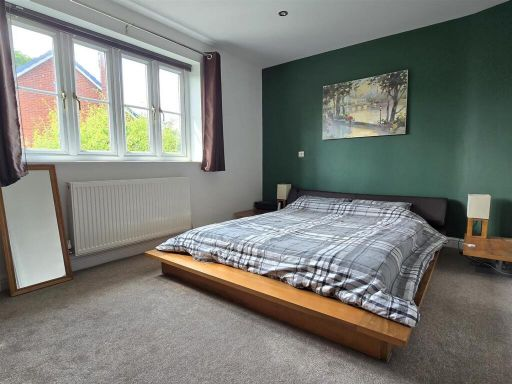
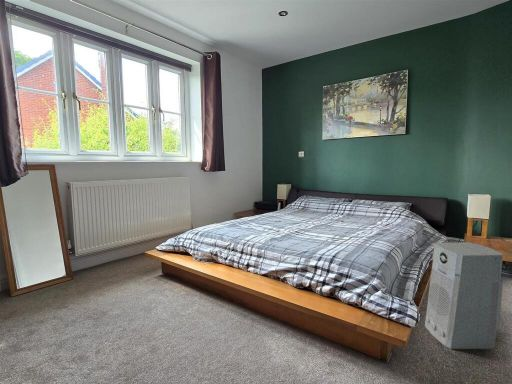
+ air purifier (462, 292)
